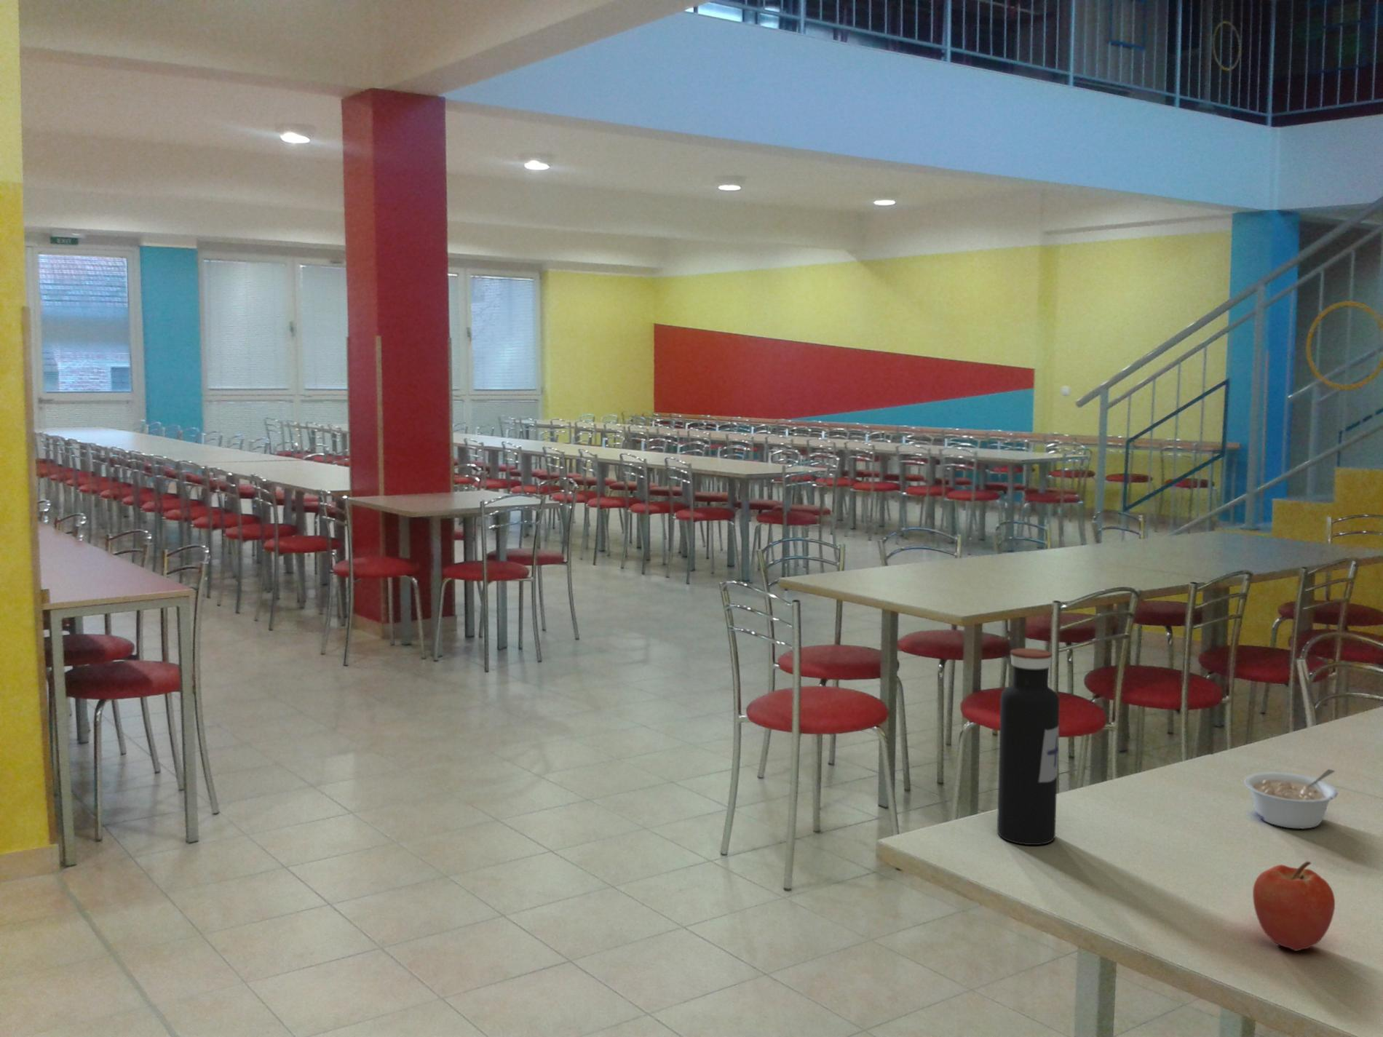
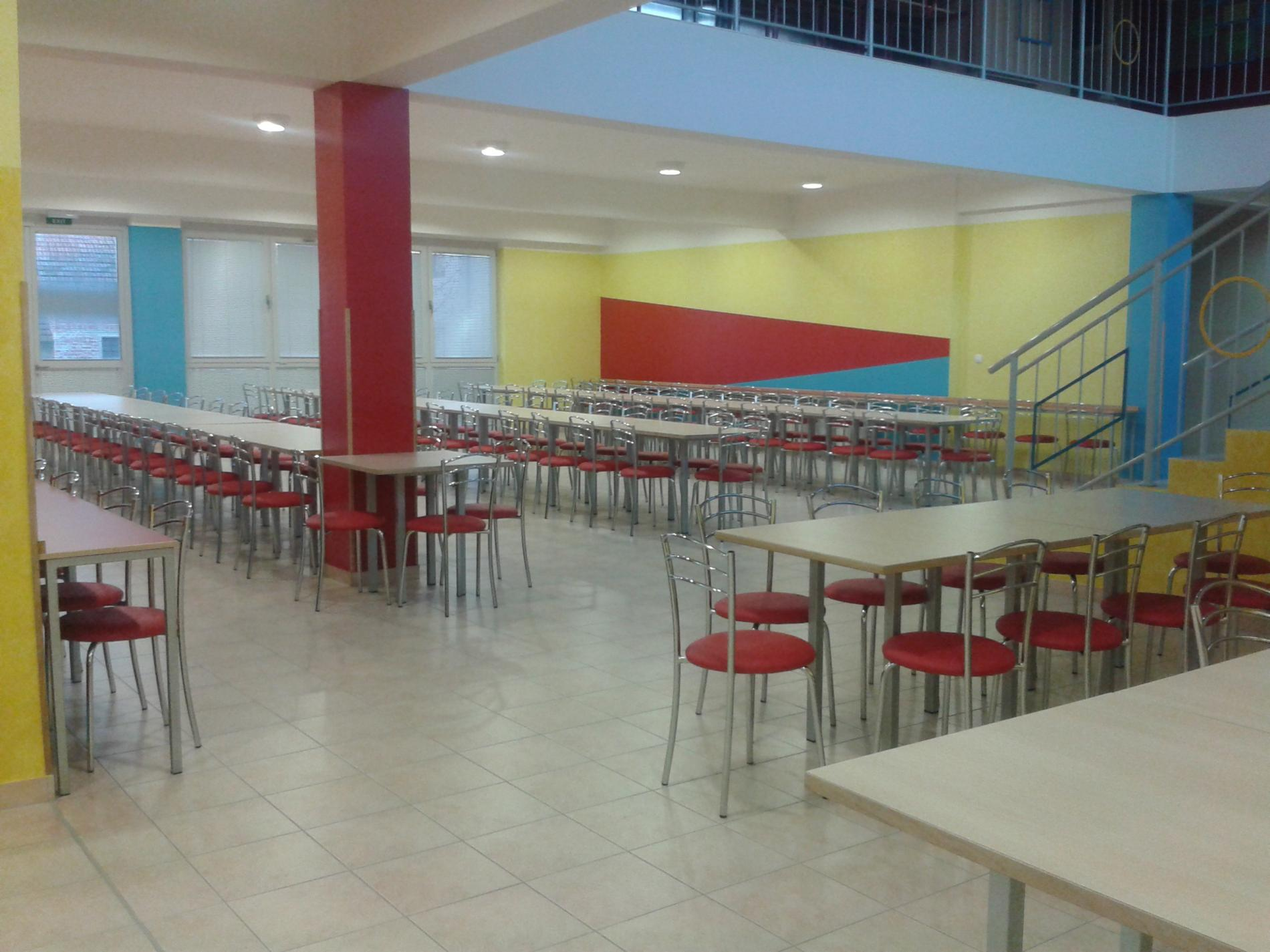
- legume (1289, 797)
- apple (1293, 902)
- water bottle (1028, 744)
